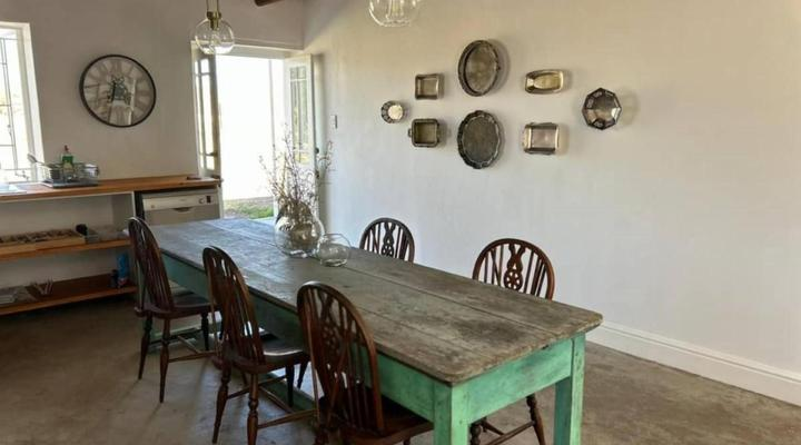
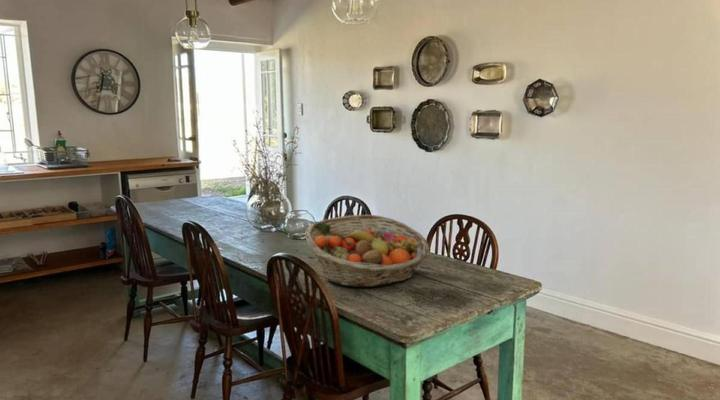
+ fruit basket (367, 248)
